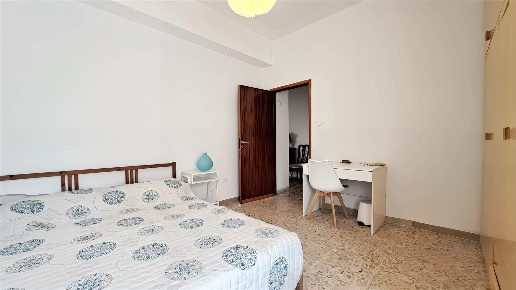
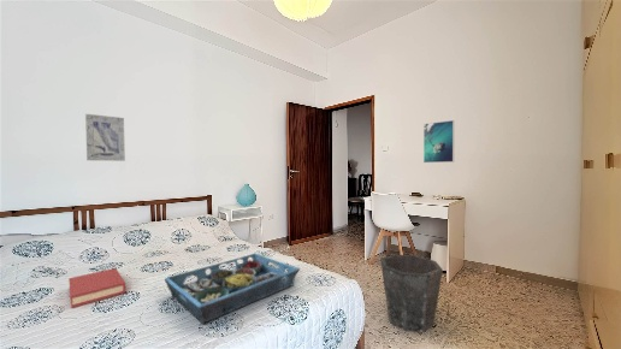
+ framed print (438, 142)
+ wall art (106, 138)
+ waste bin (409, 291)
+ hardback book (96, 285)
+ serving tray (235, 279)
